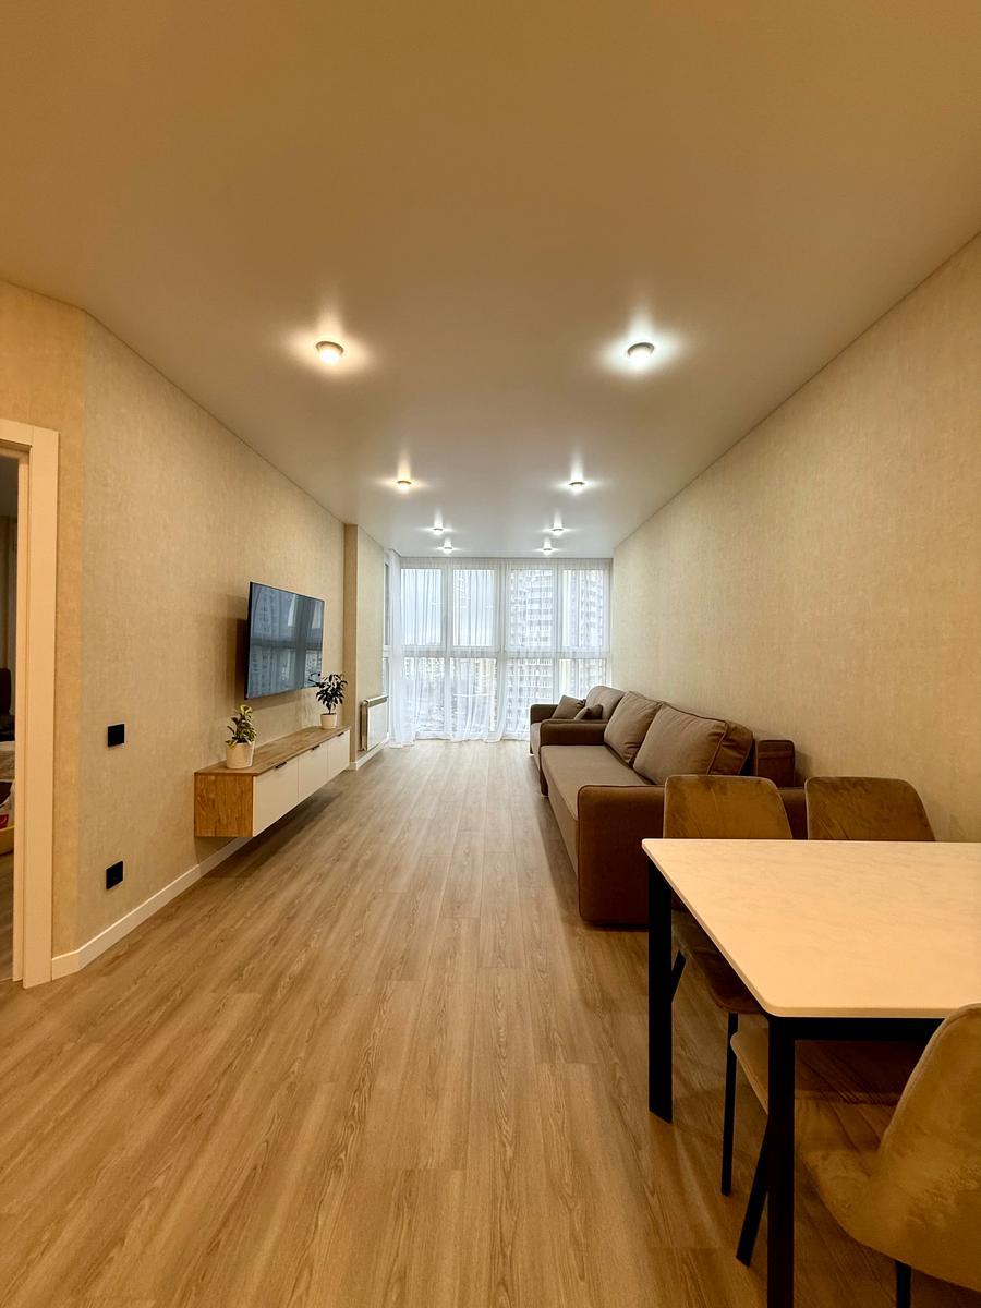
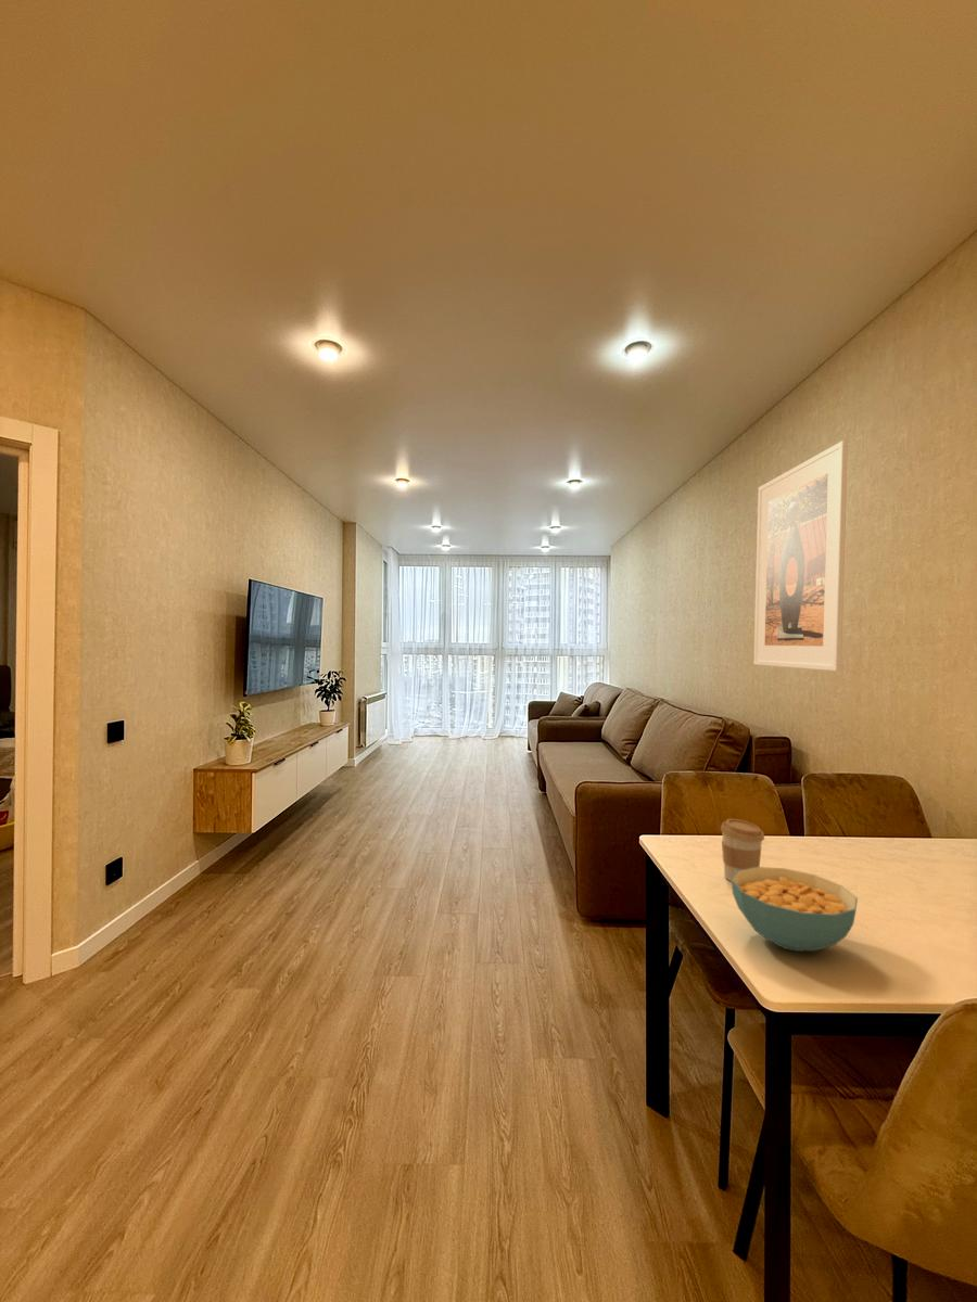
+ coffee cup (741, 851)
+ cereal bowl (791, 916)
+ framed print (794, 567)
